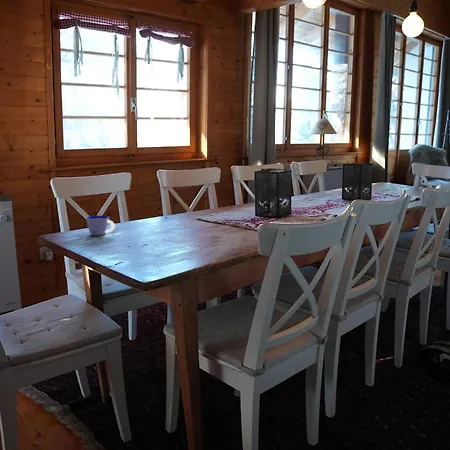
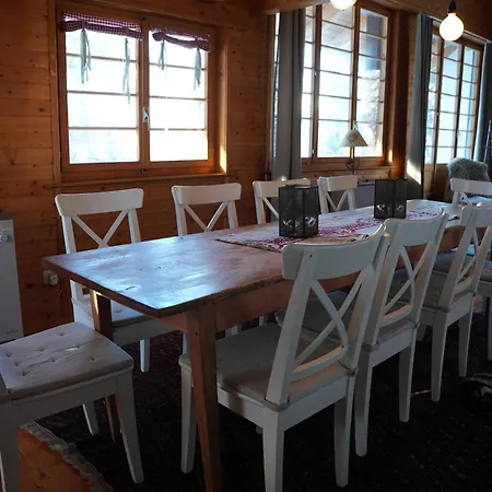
- cup (101, 225)
